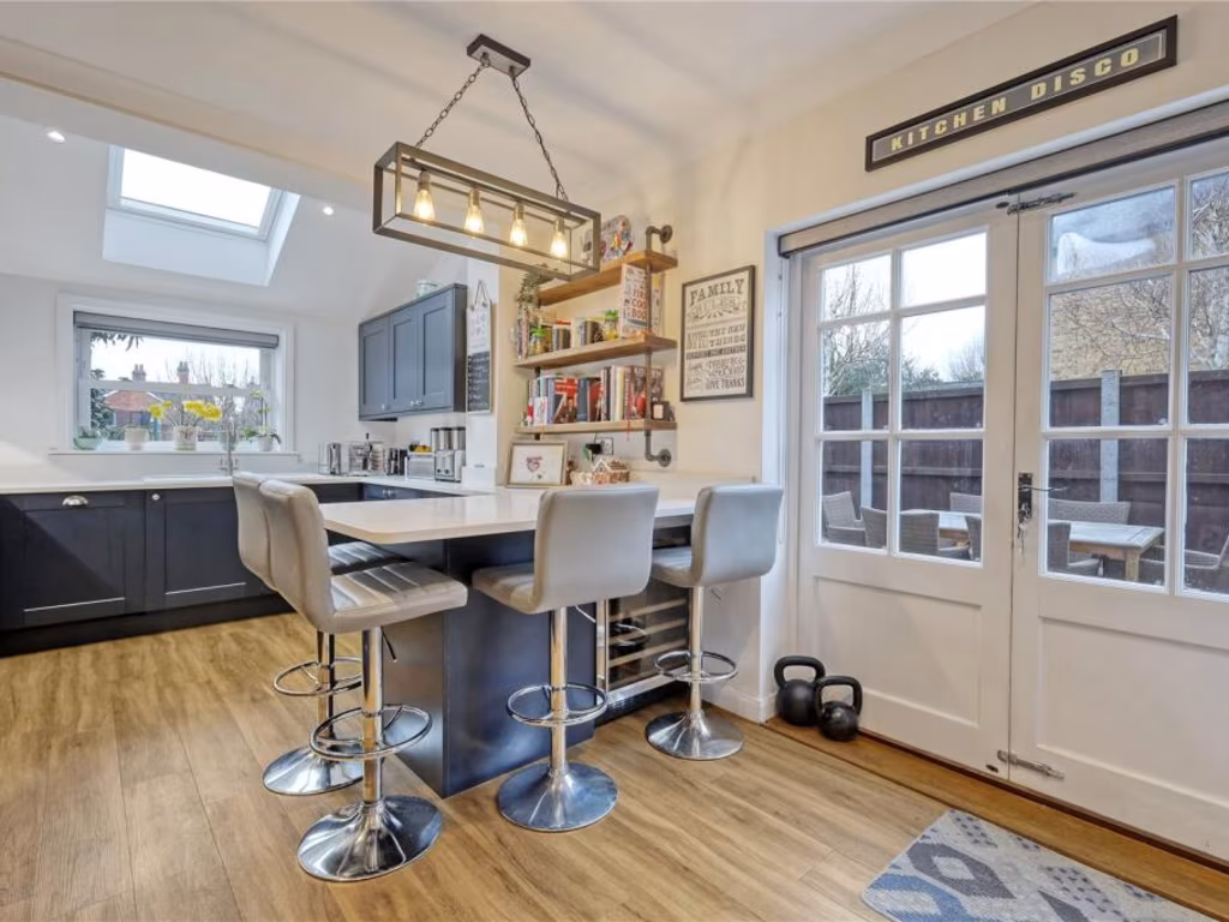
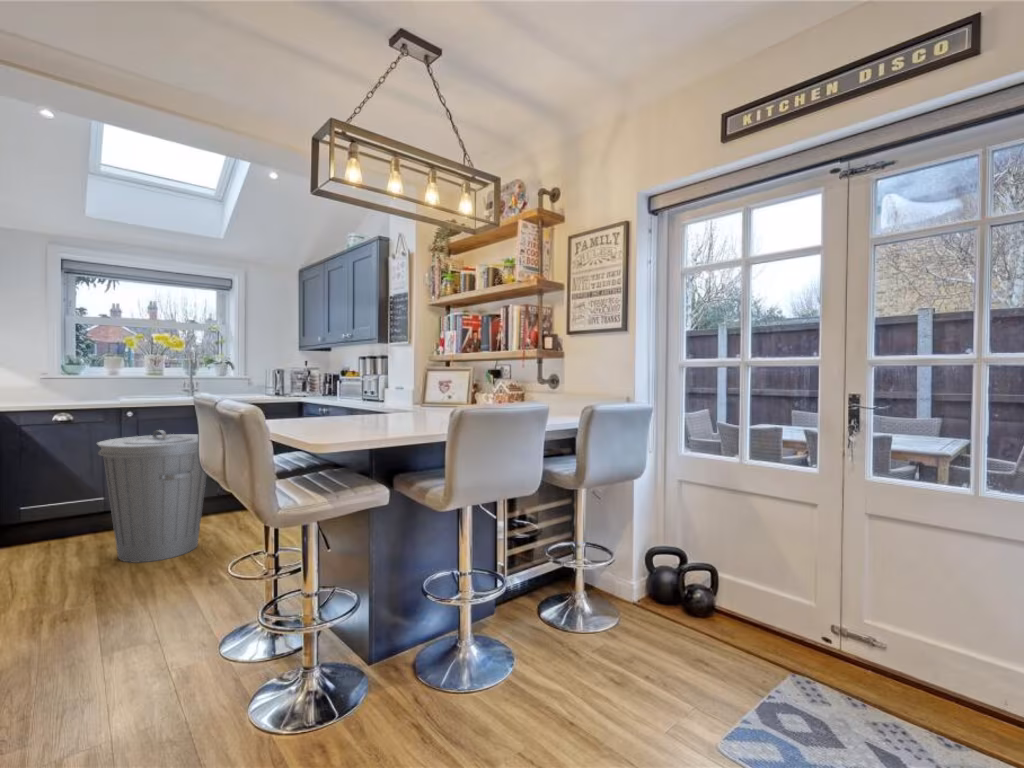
+ trash can (159, 490)
